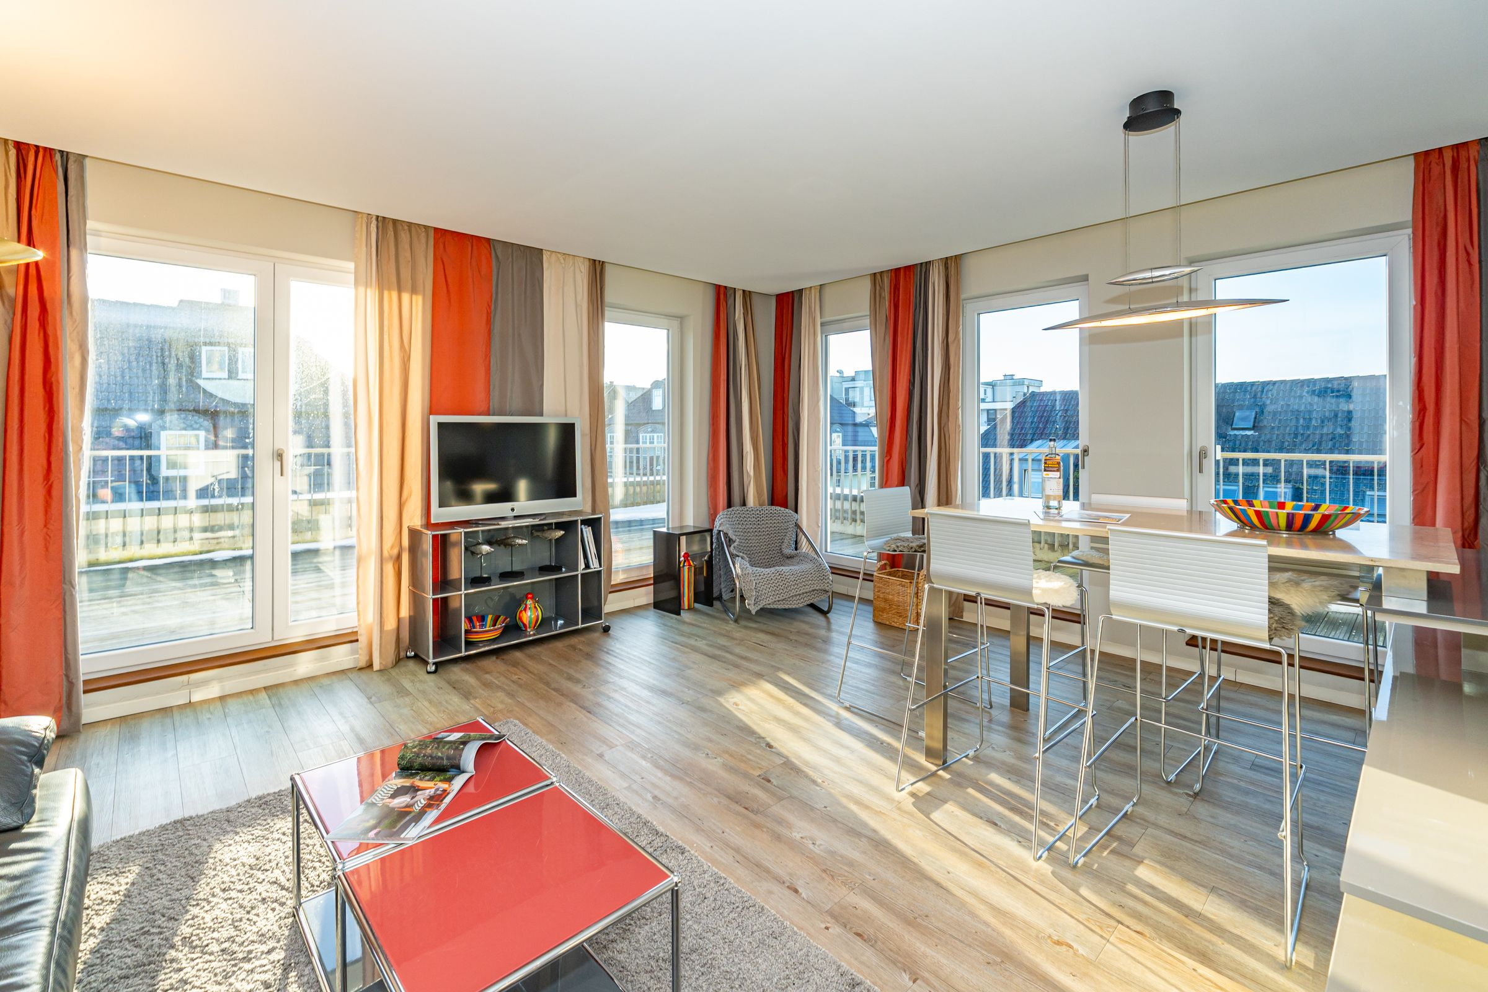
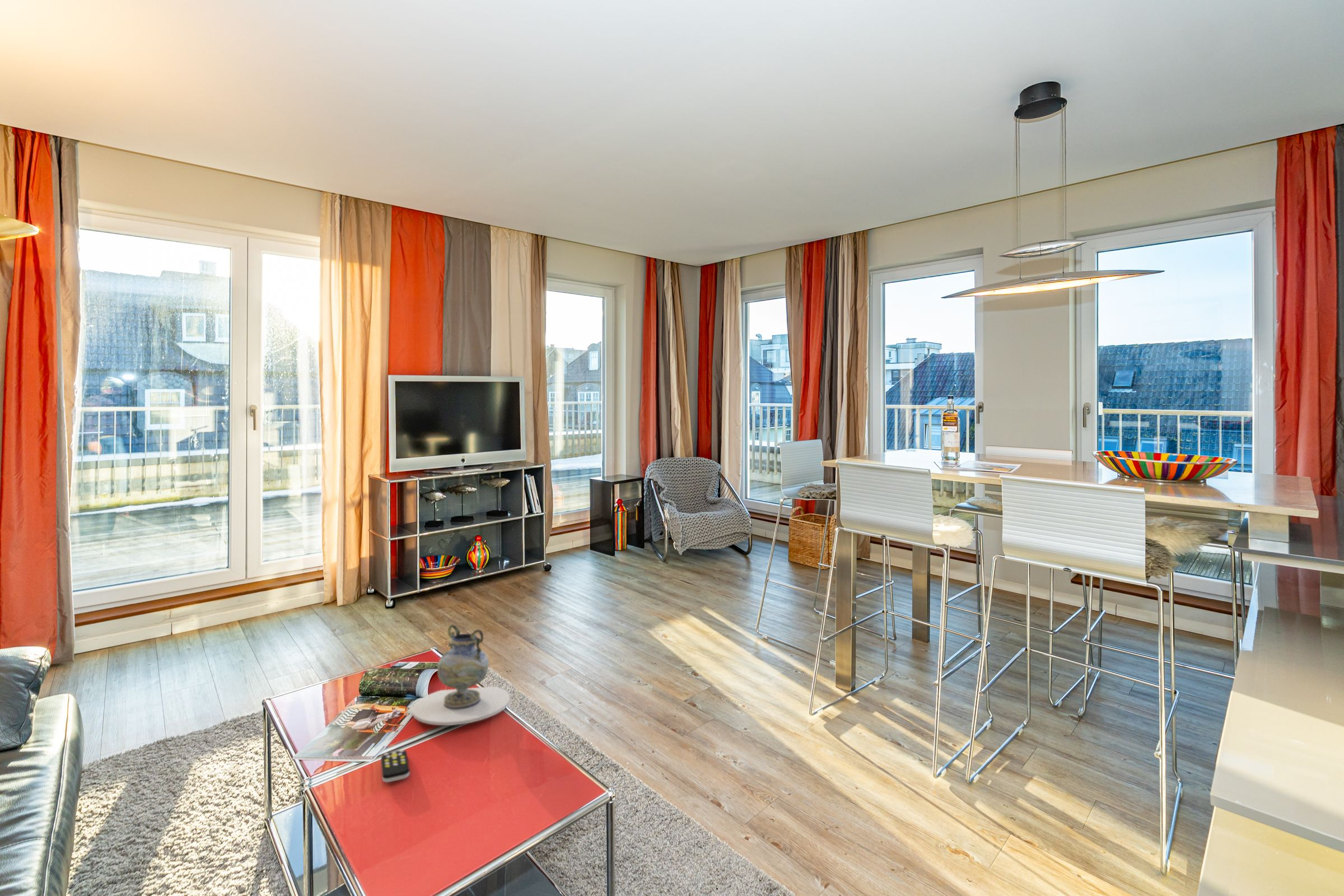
+ decorative vase (462, 667)
+ remote control (395, 765)
